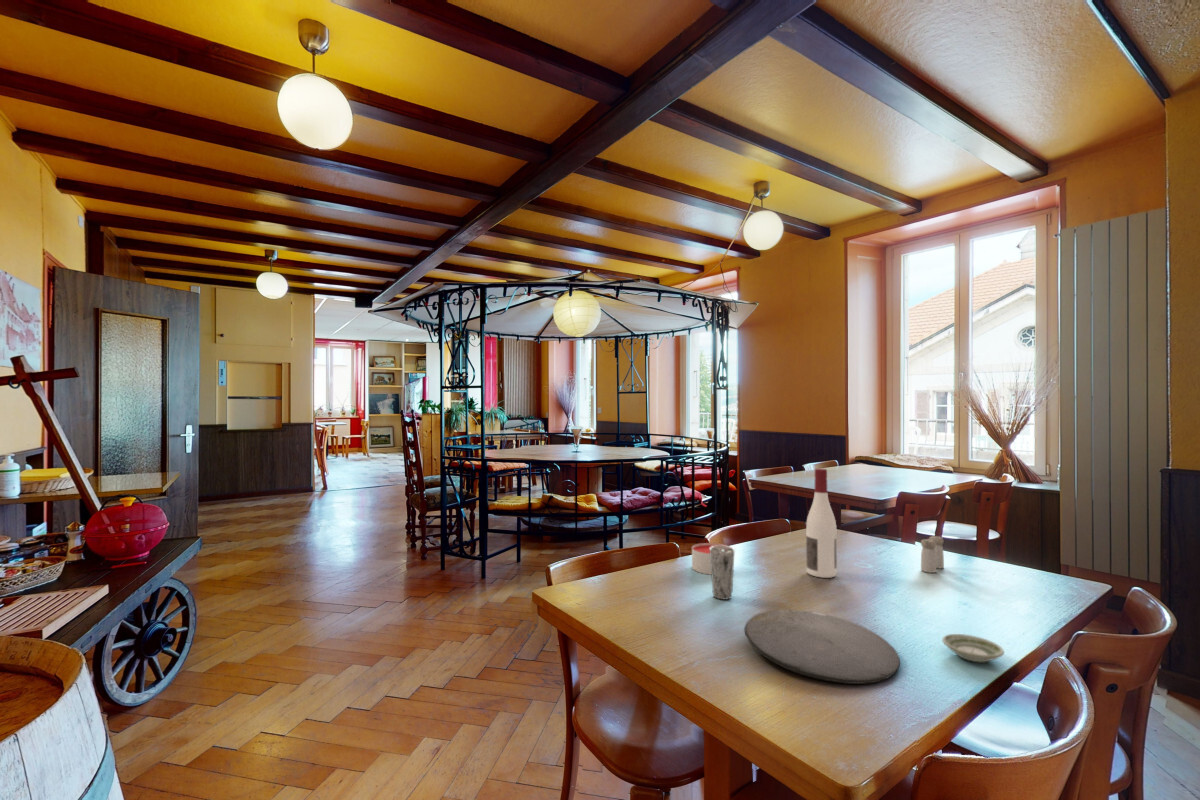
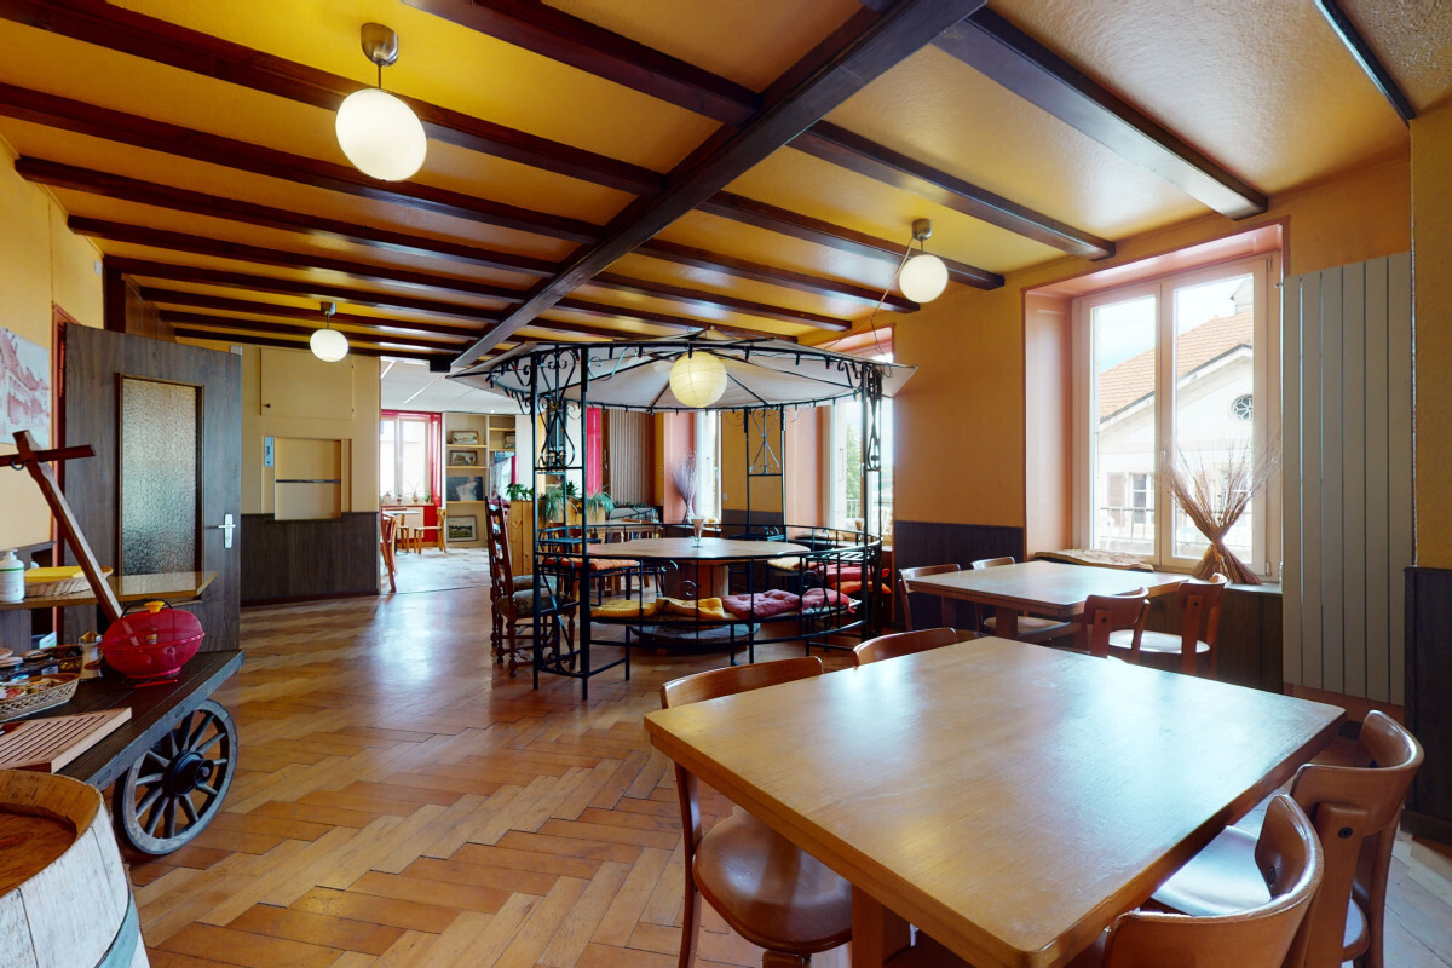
- candle (709, 557)
- plate (818, 642)
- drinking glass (722, 572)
- alcohol (821, 521)
- salt and pepper shaker (932, 553)
- saucer (972, 650)
